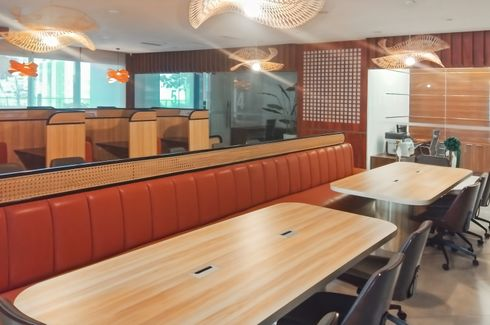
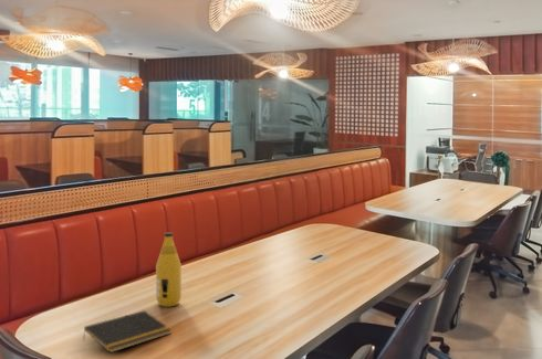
+ notepad (128, 329)
+ bottle (168, 268)
